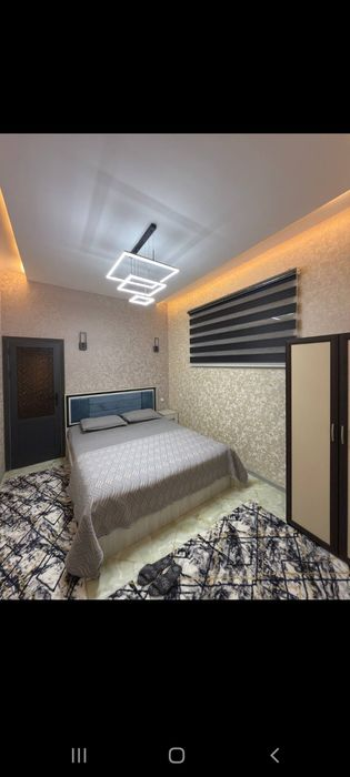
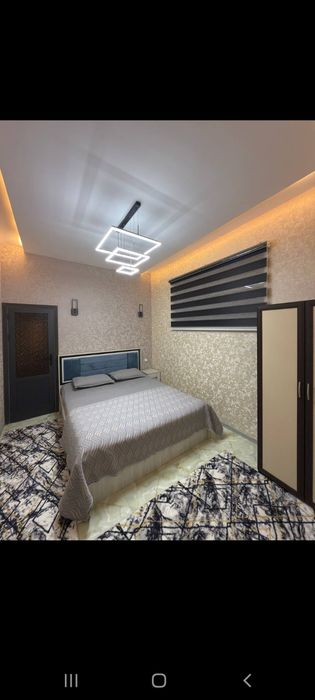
- slippers (159, 572)
